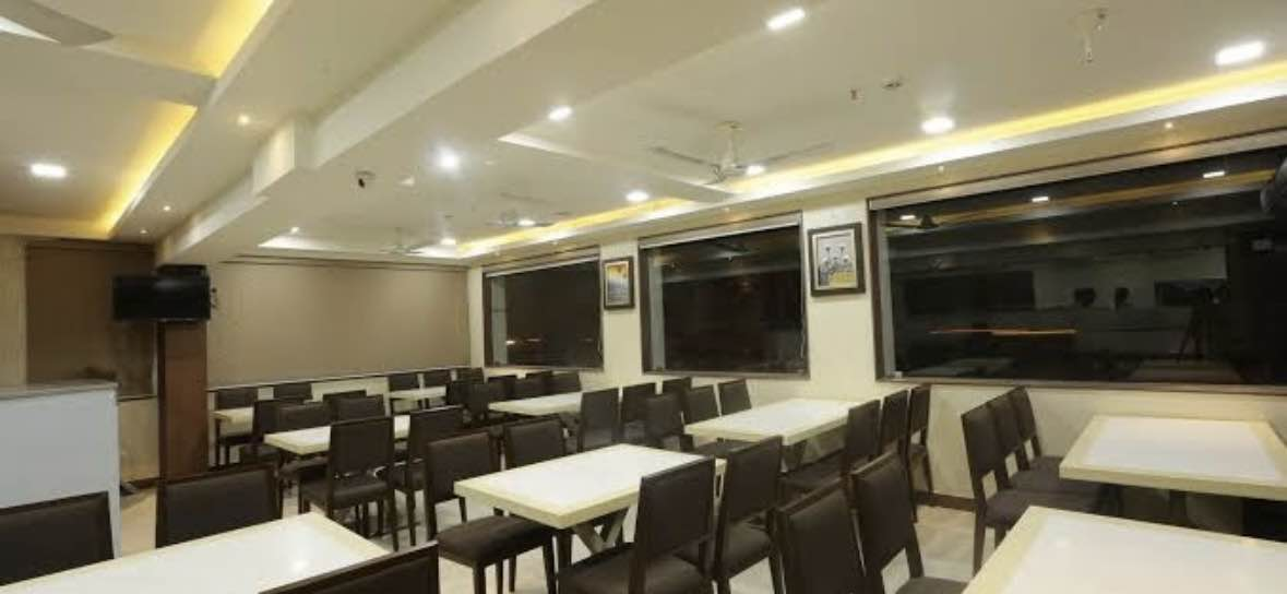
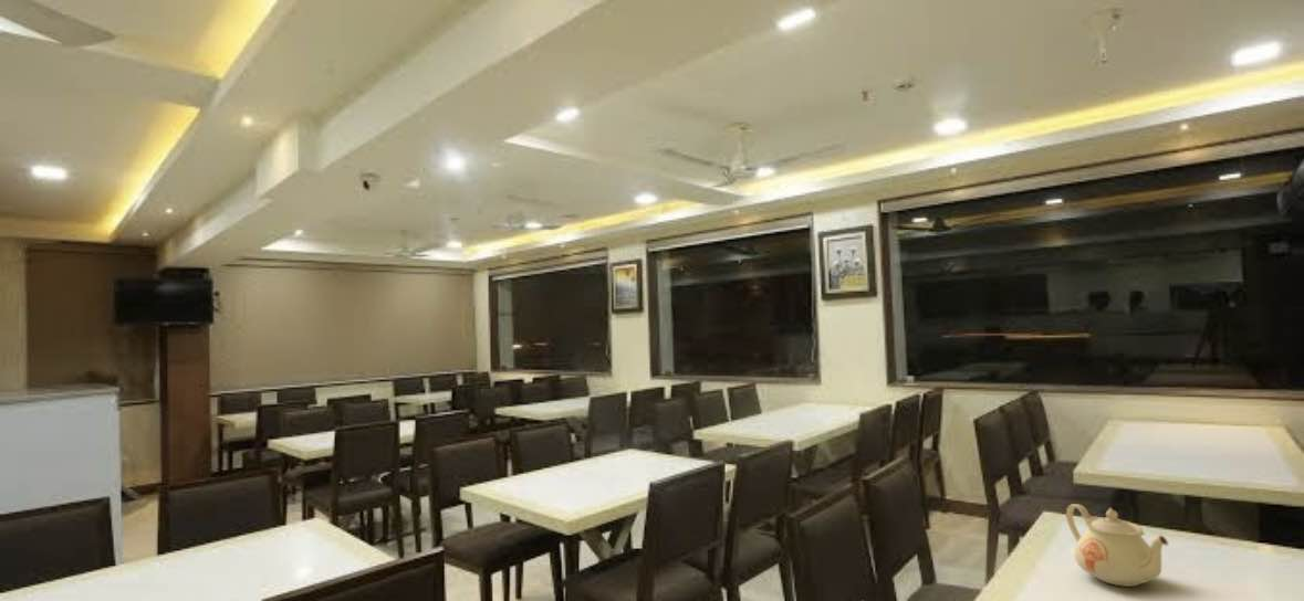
+ teapot (1114, 542)
